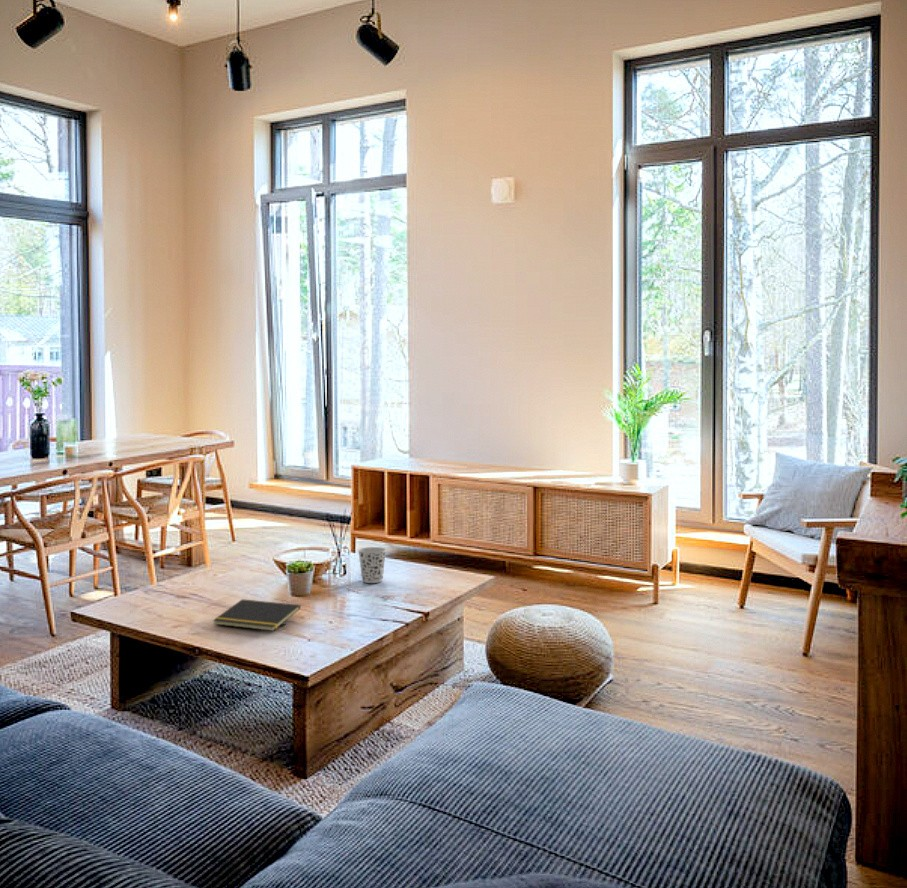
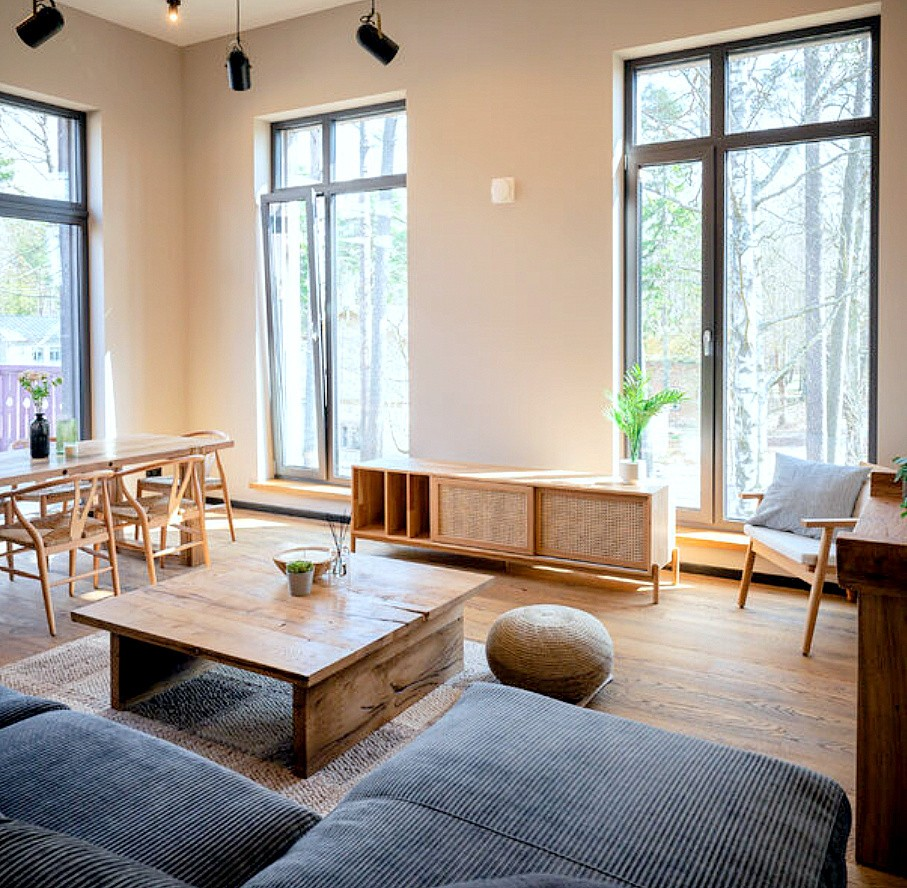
- notepad (257, 614)
- cup (372, 565)
